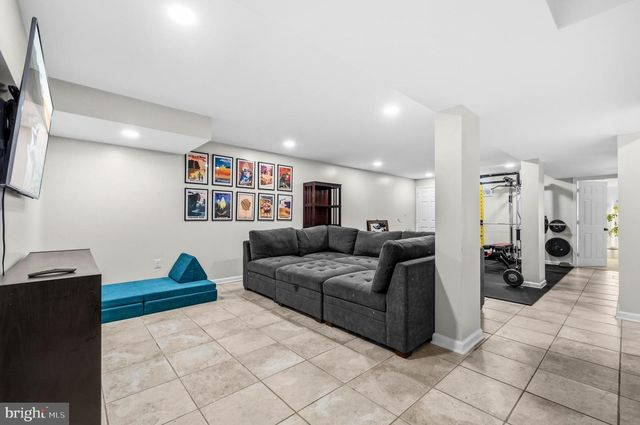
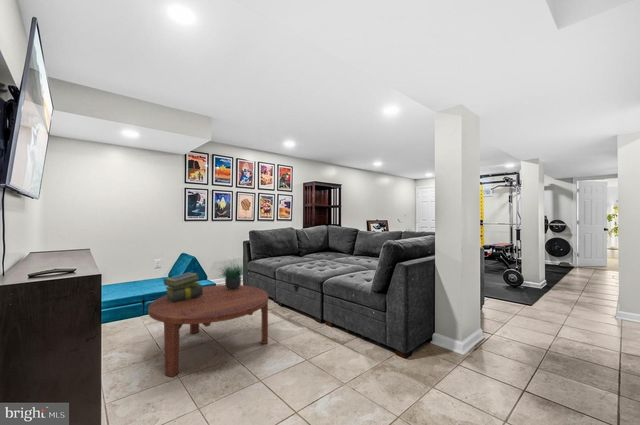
+ potted plant (232, 271)
+ coffee table (211, 322)
+ stack of books (183, 286)
